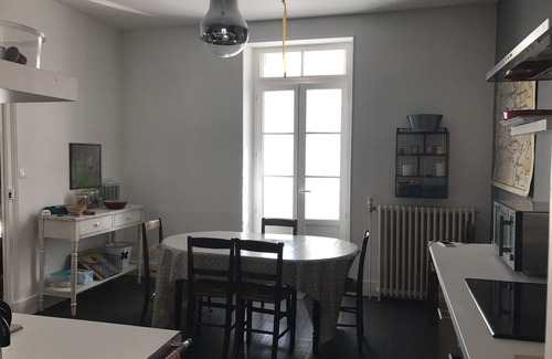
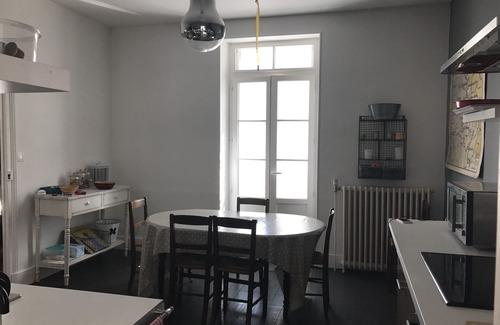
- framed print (85, 166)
